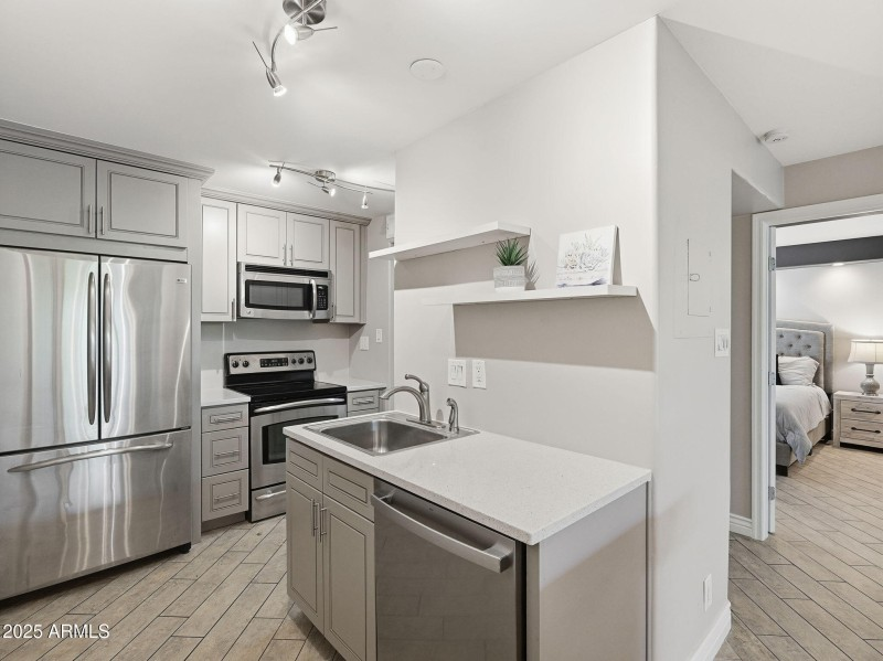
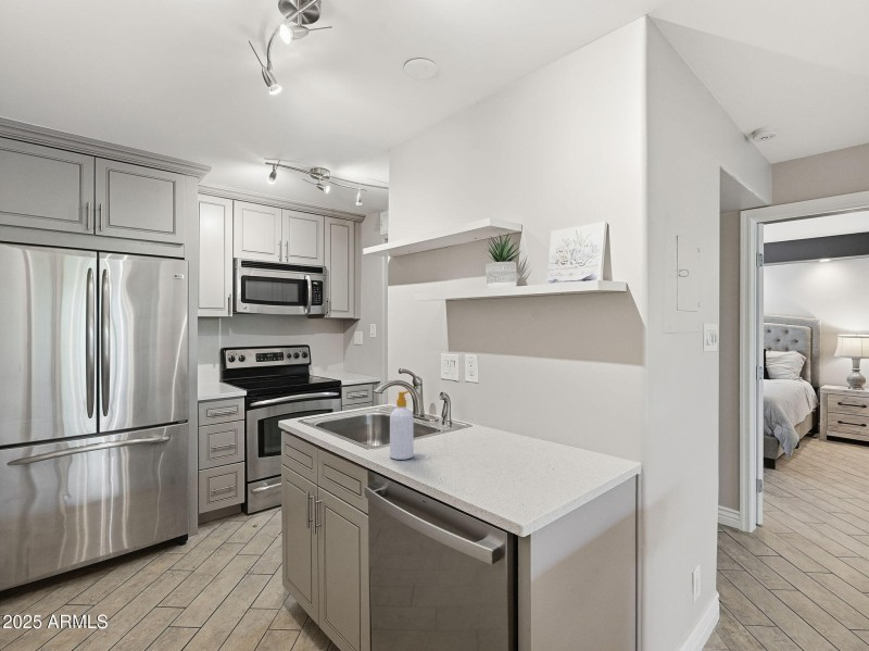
+ soap bottle (402, 424)
